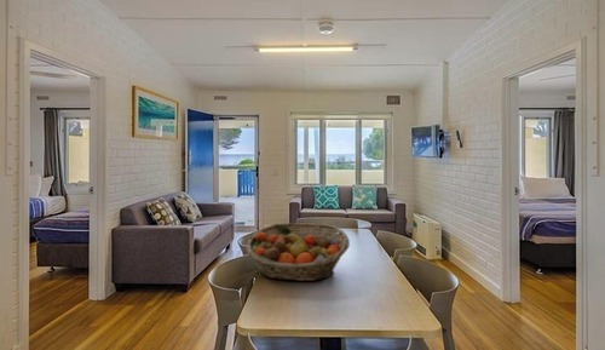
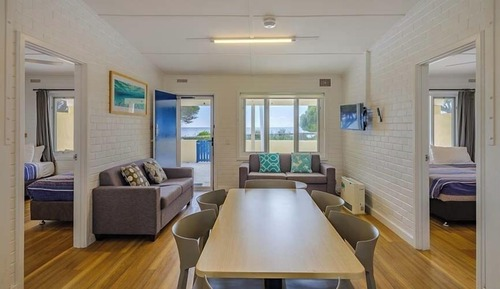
- fruit basket (296, 249)
